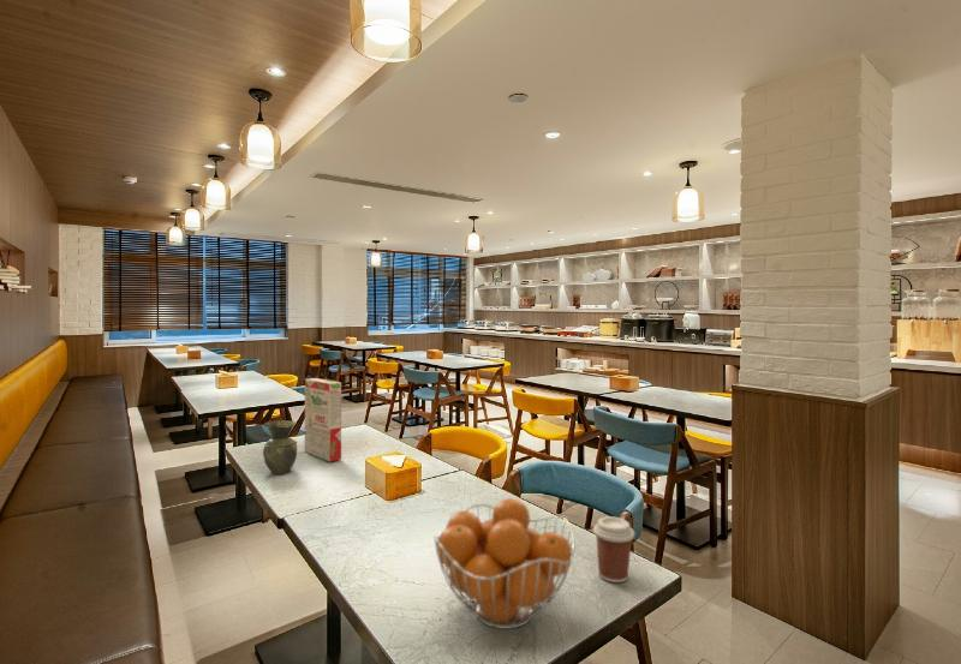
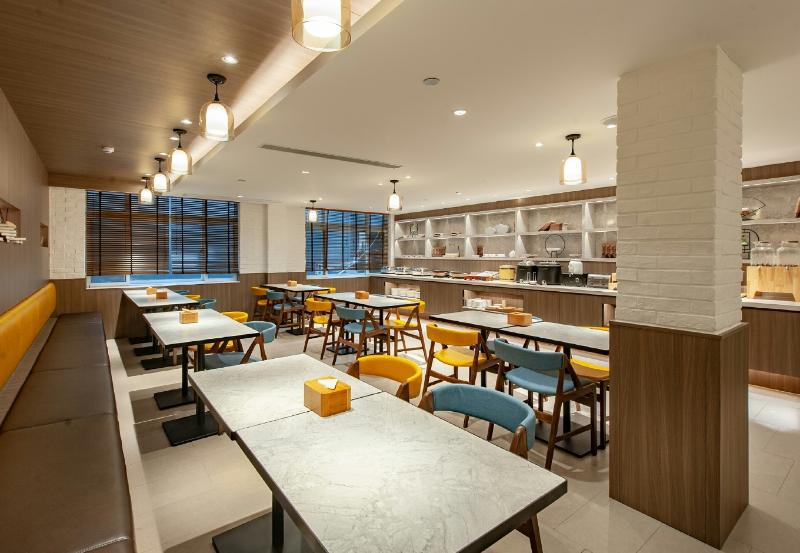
- coffee cup (613, 549)
- fruit basket (503, 560)
- vase (280, 447)
- cereal box (322, 418)
